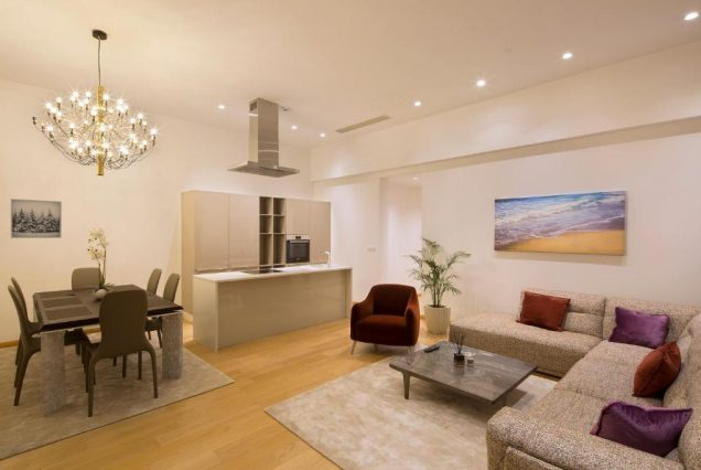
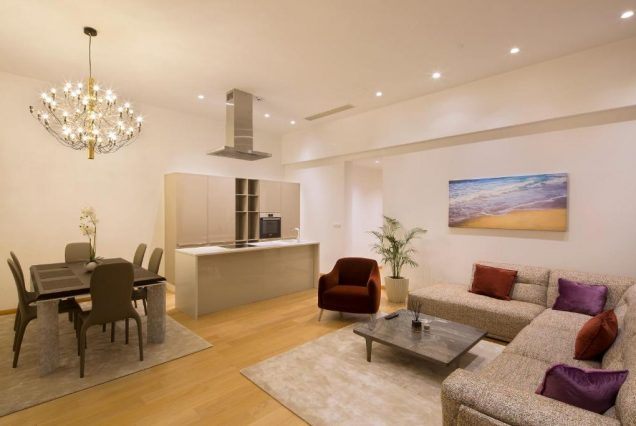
- wall art (36, 218)
